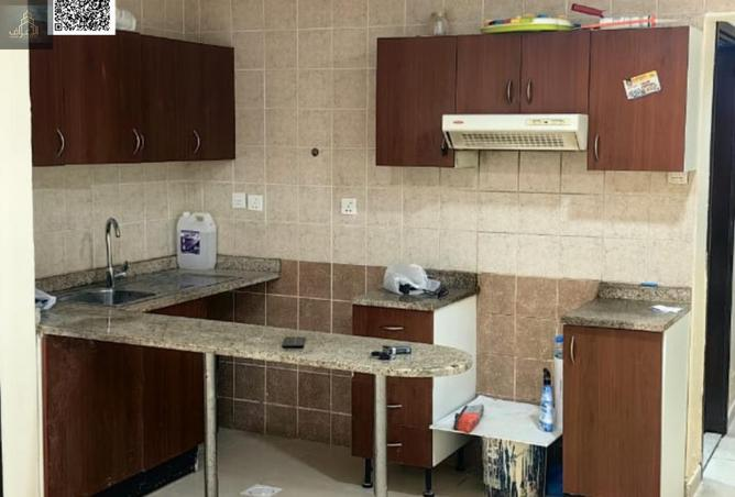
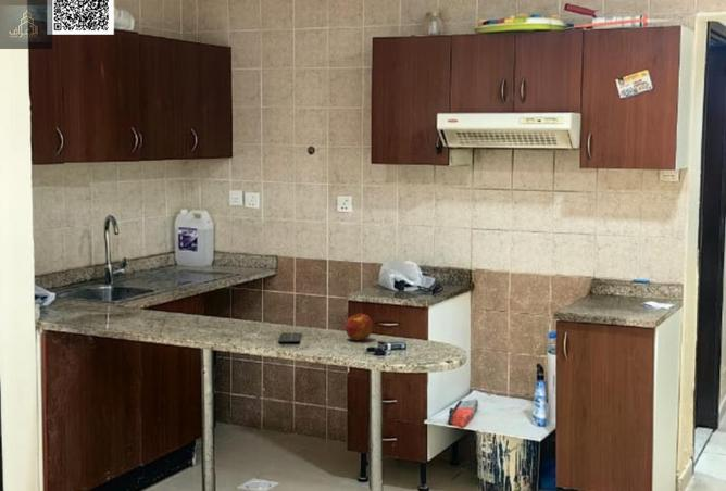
+ apple (359, 326)
